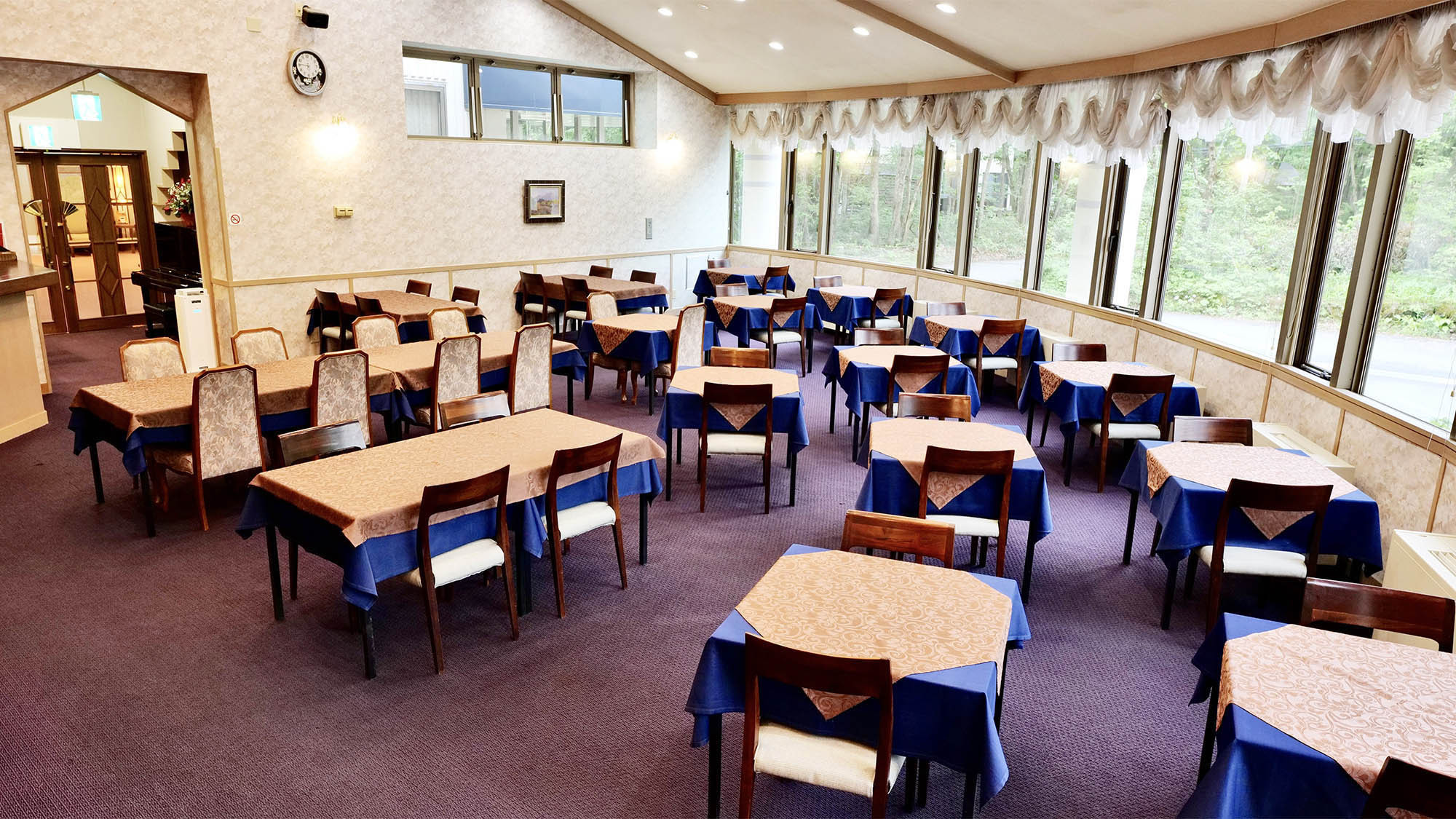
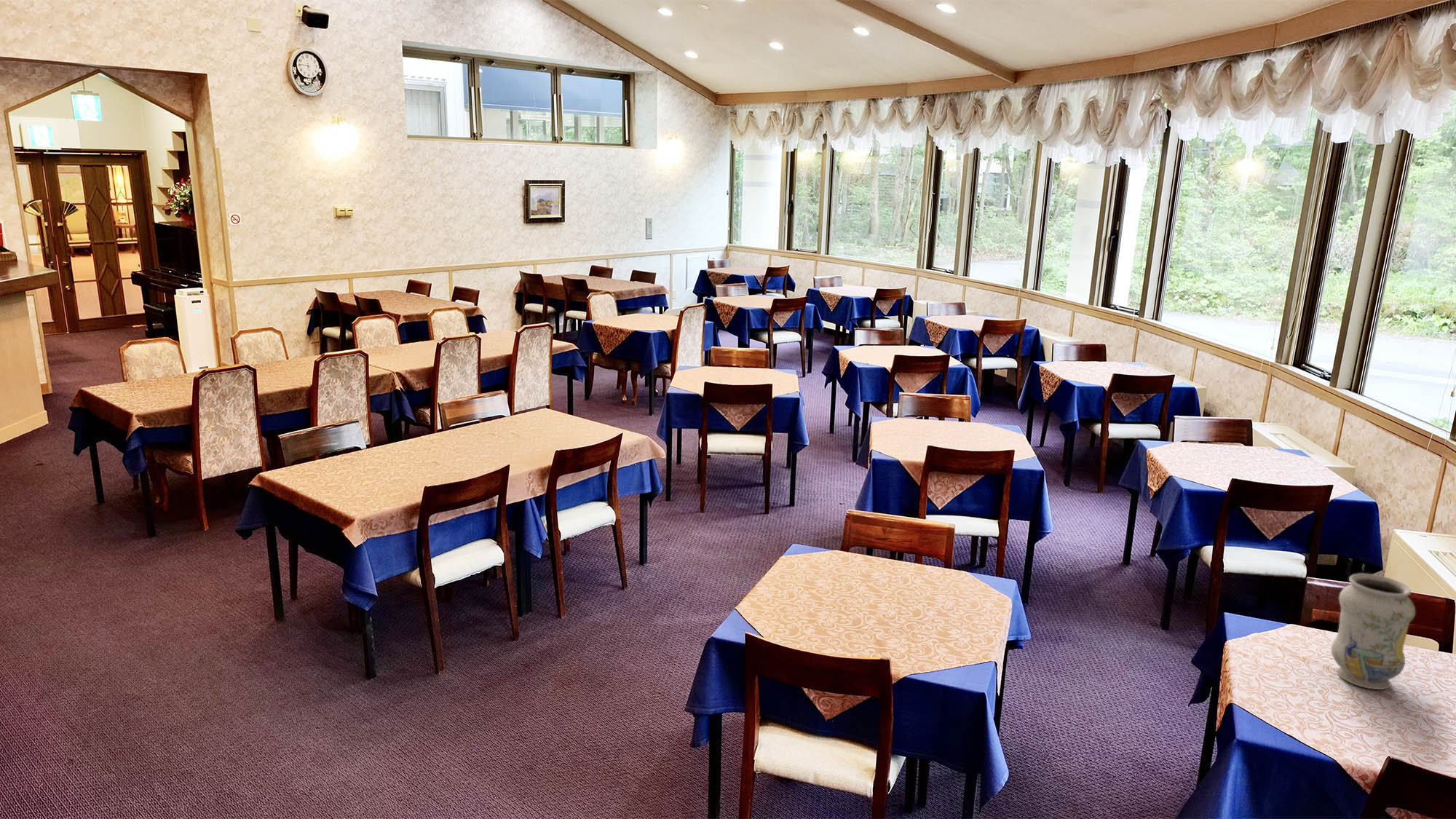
+ vase (1372, 631)
